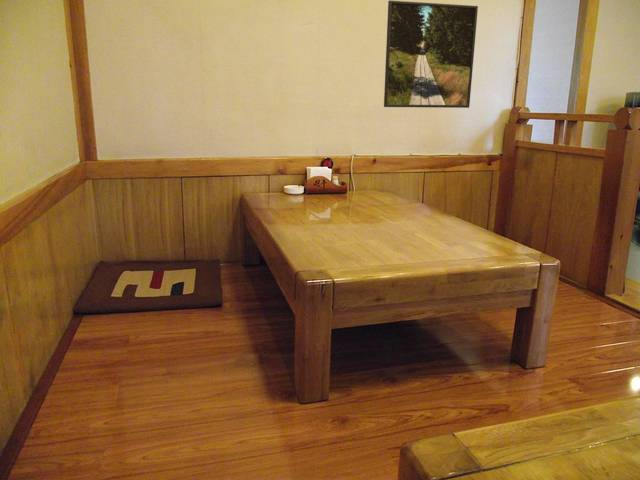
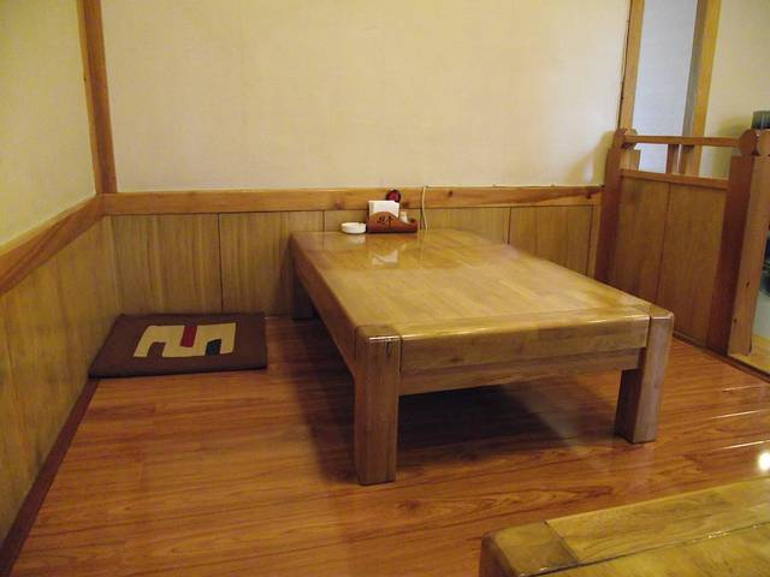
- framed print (430, 56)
